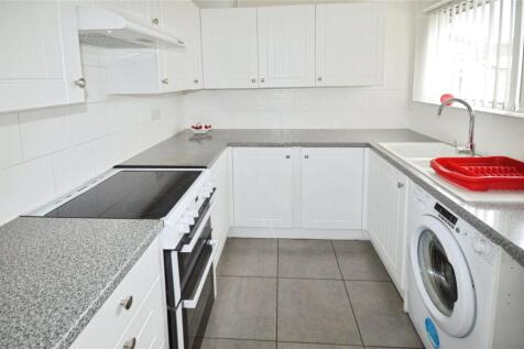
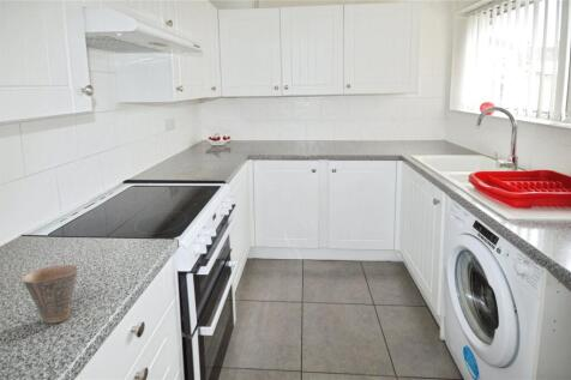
+ cup (53, 295)
